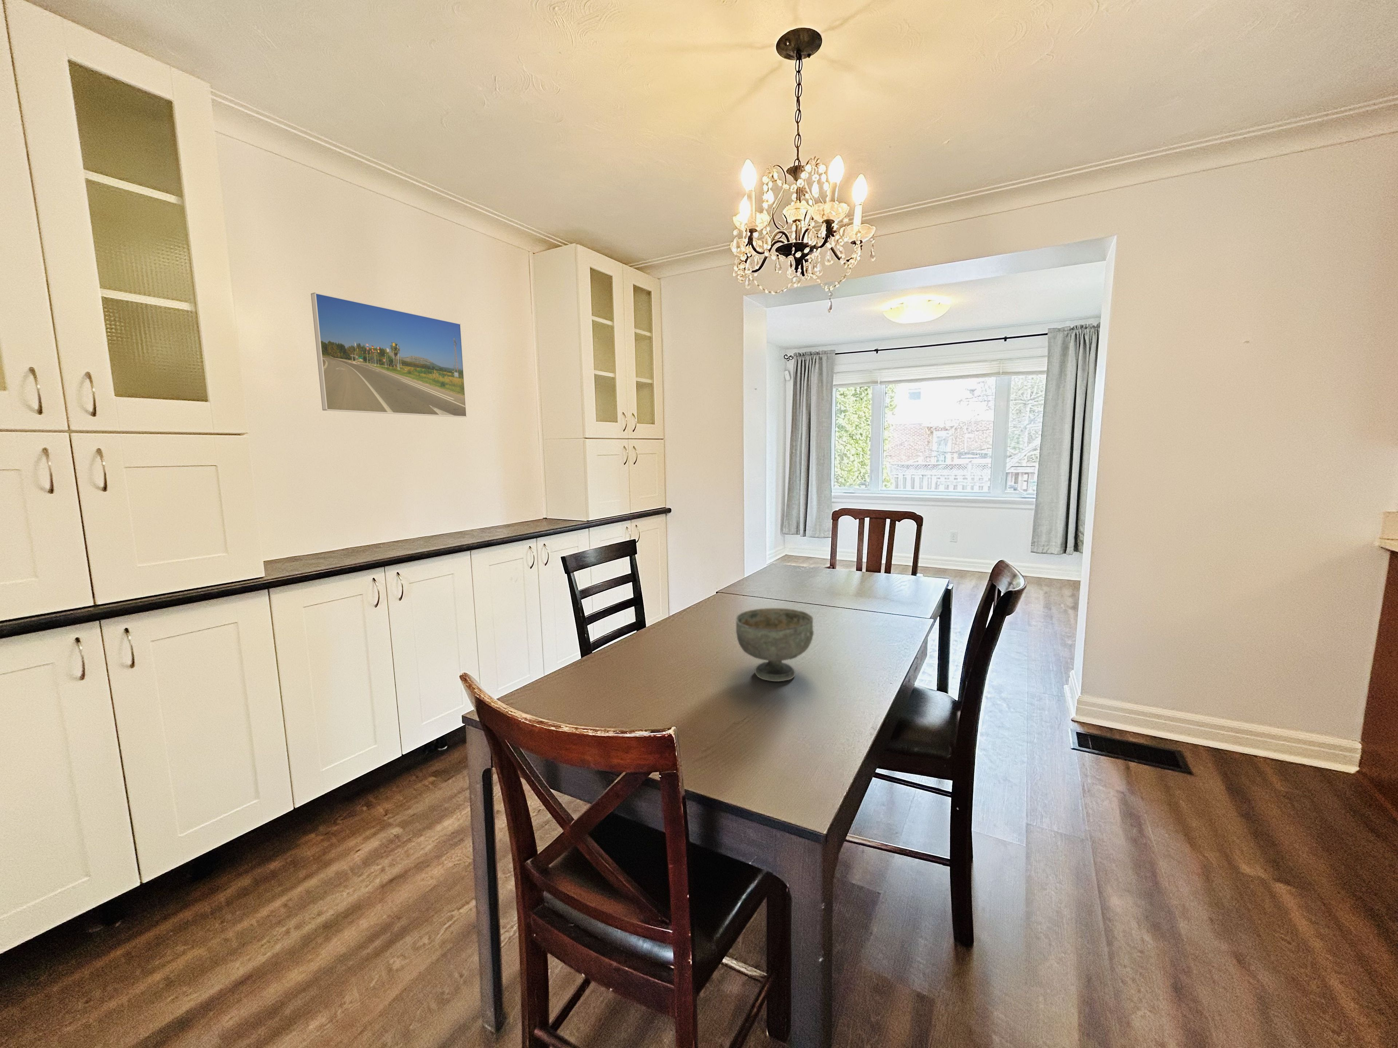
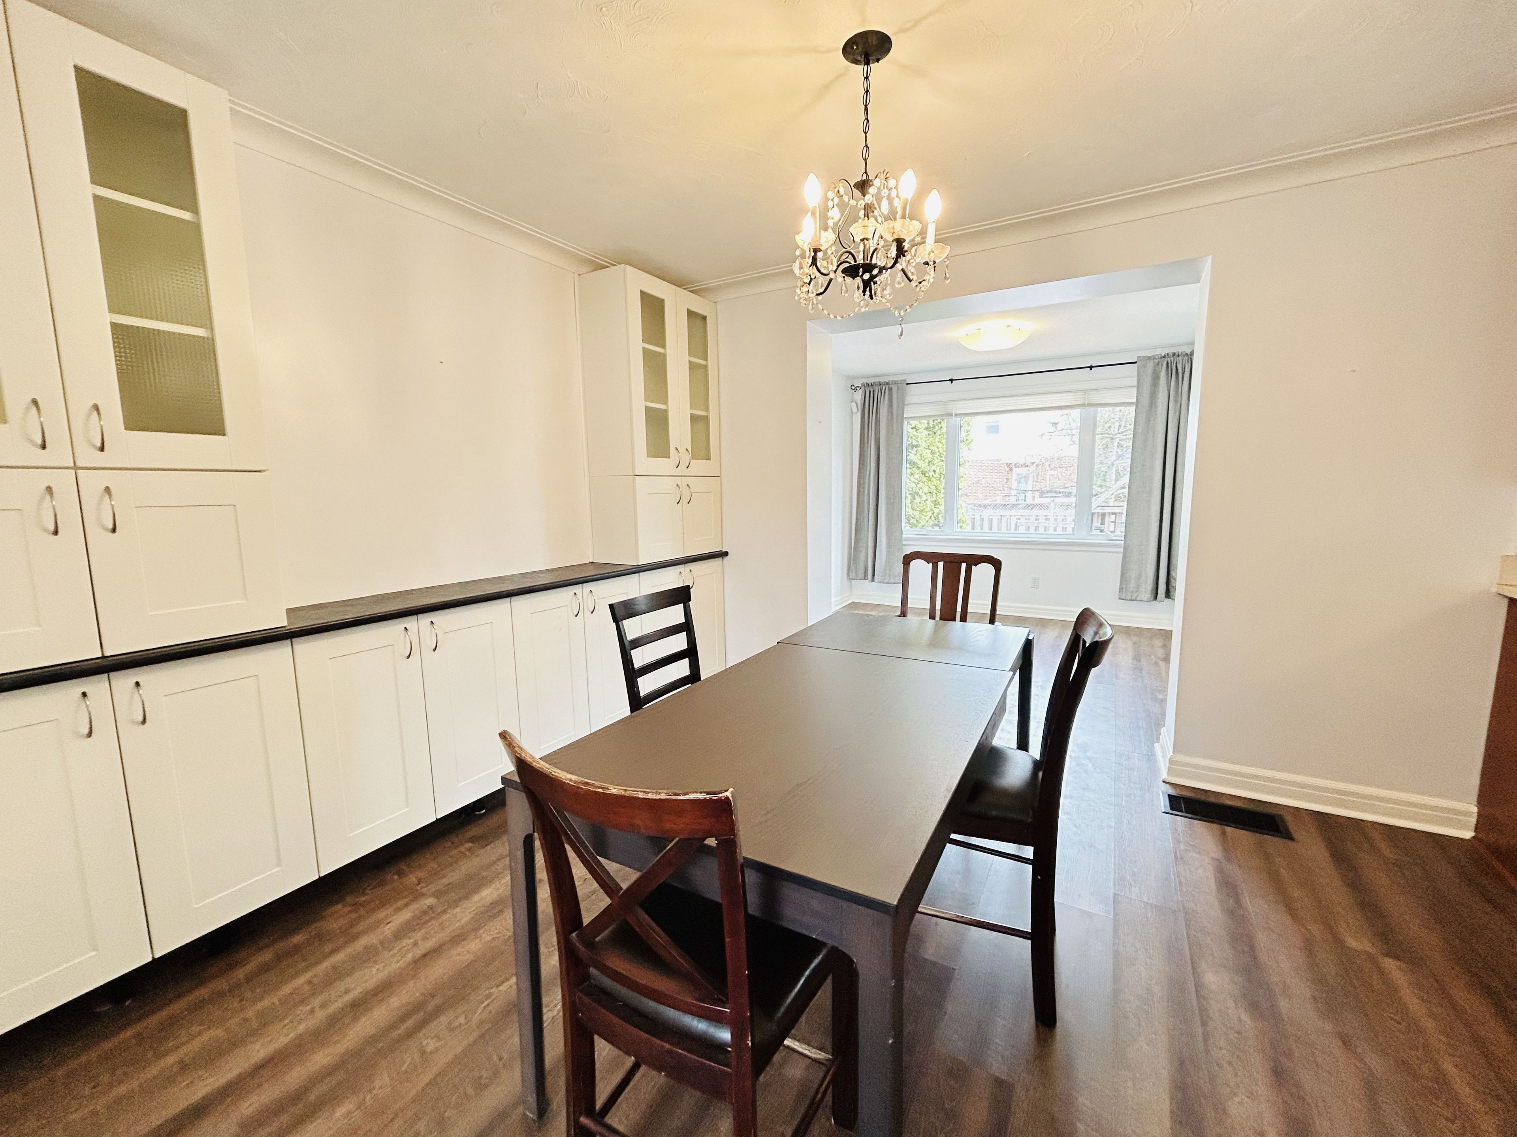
- bowl (773, 644)
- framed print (398, 363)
